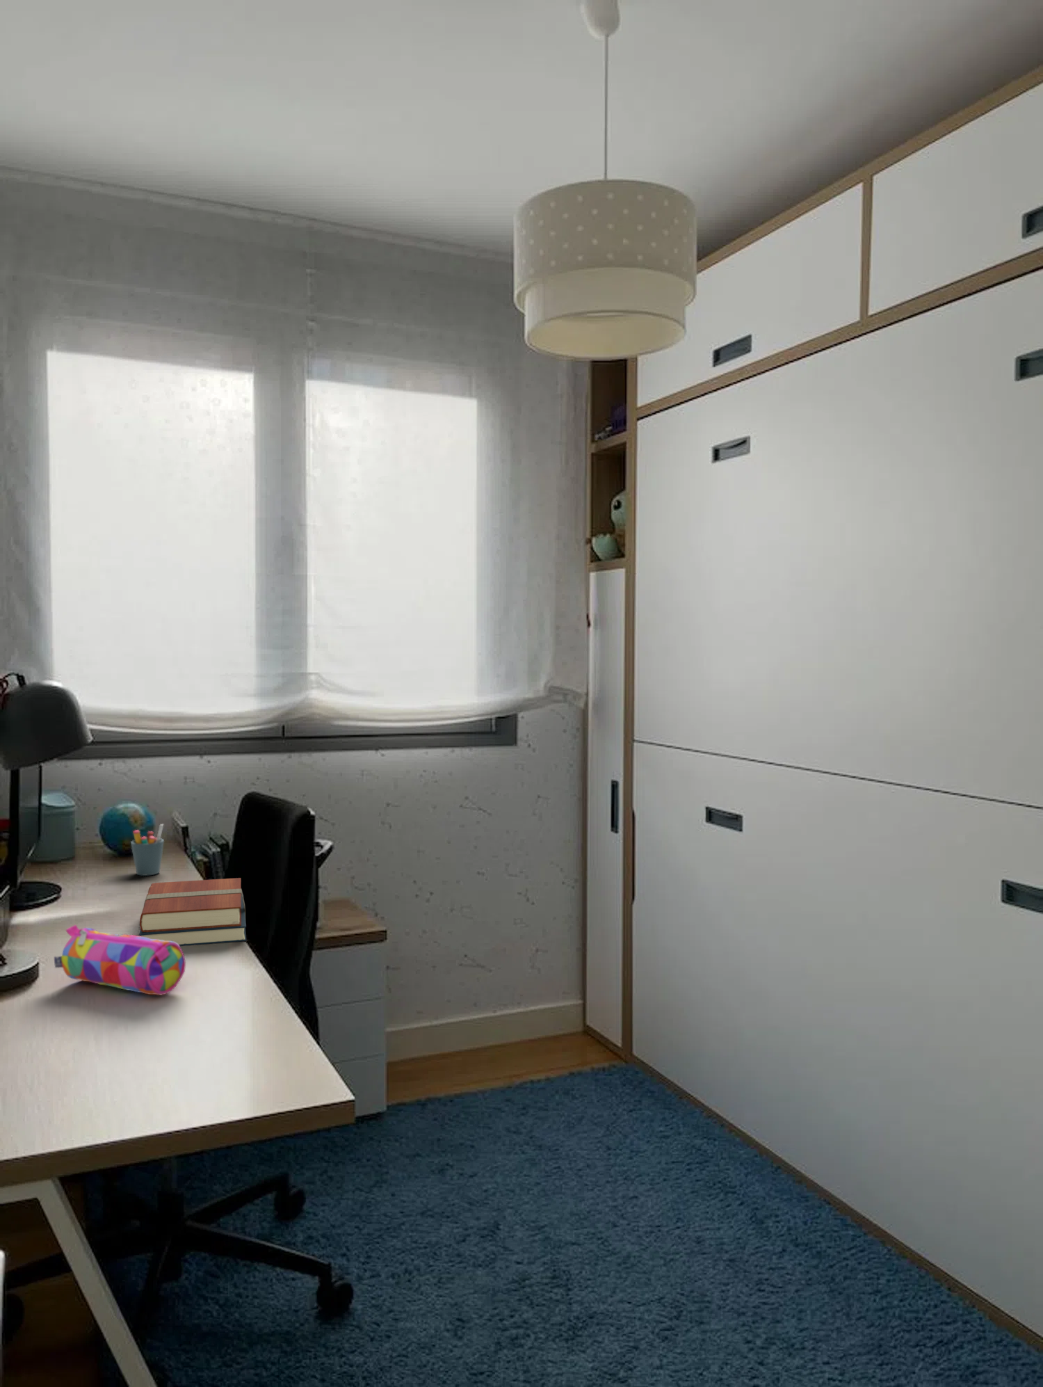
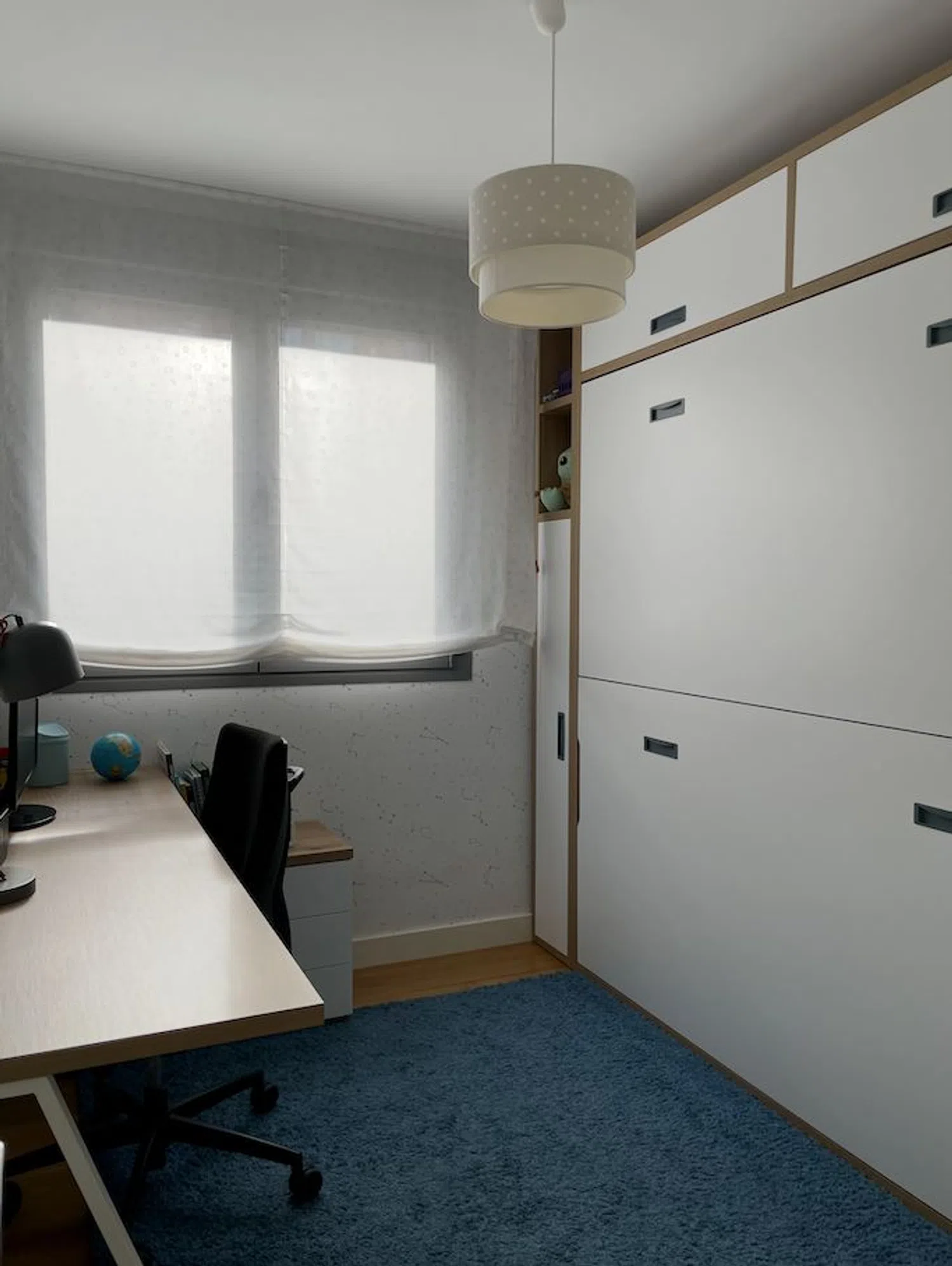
- pencil case (121, 960)
- pen holder (147, 848)
- books (193, 910)
